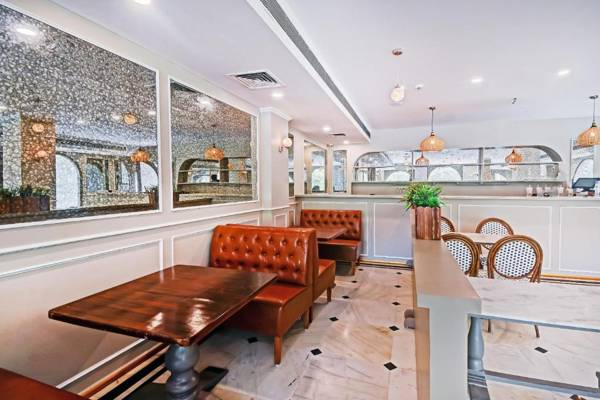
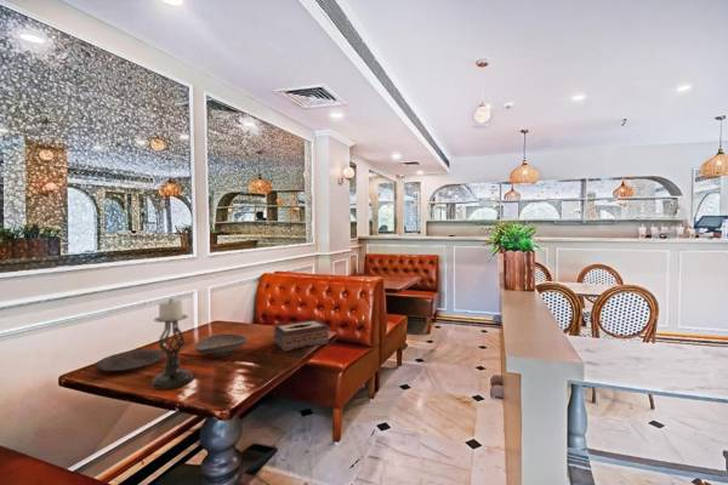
+ plate (131, 361)
+ tissue box (301, 333)
+ candle holder (172, 340)
+ decorative bowl (222, 346)
